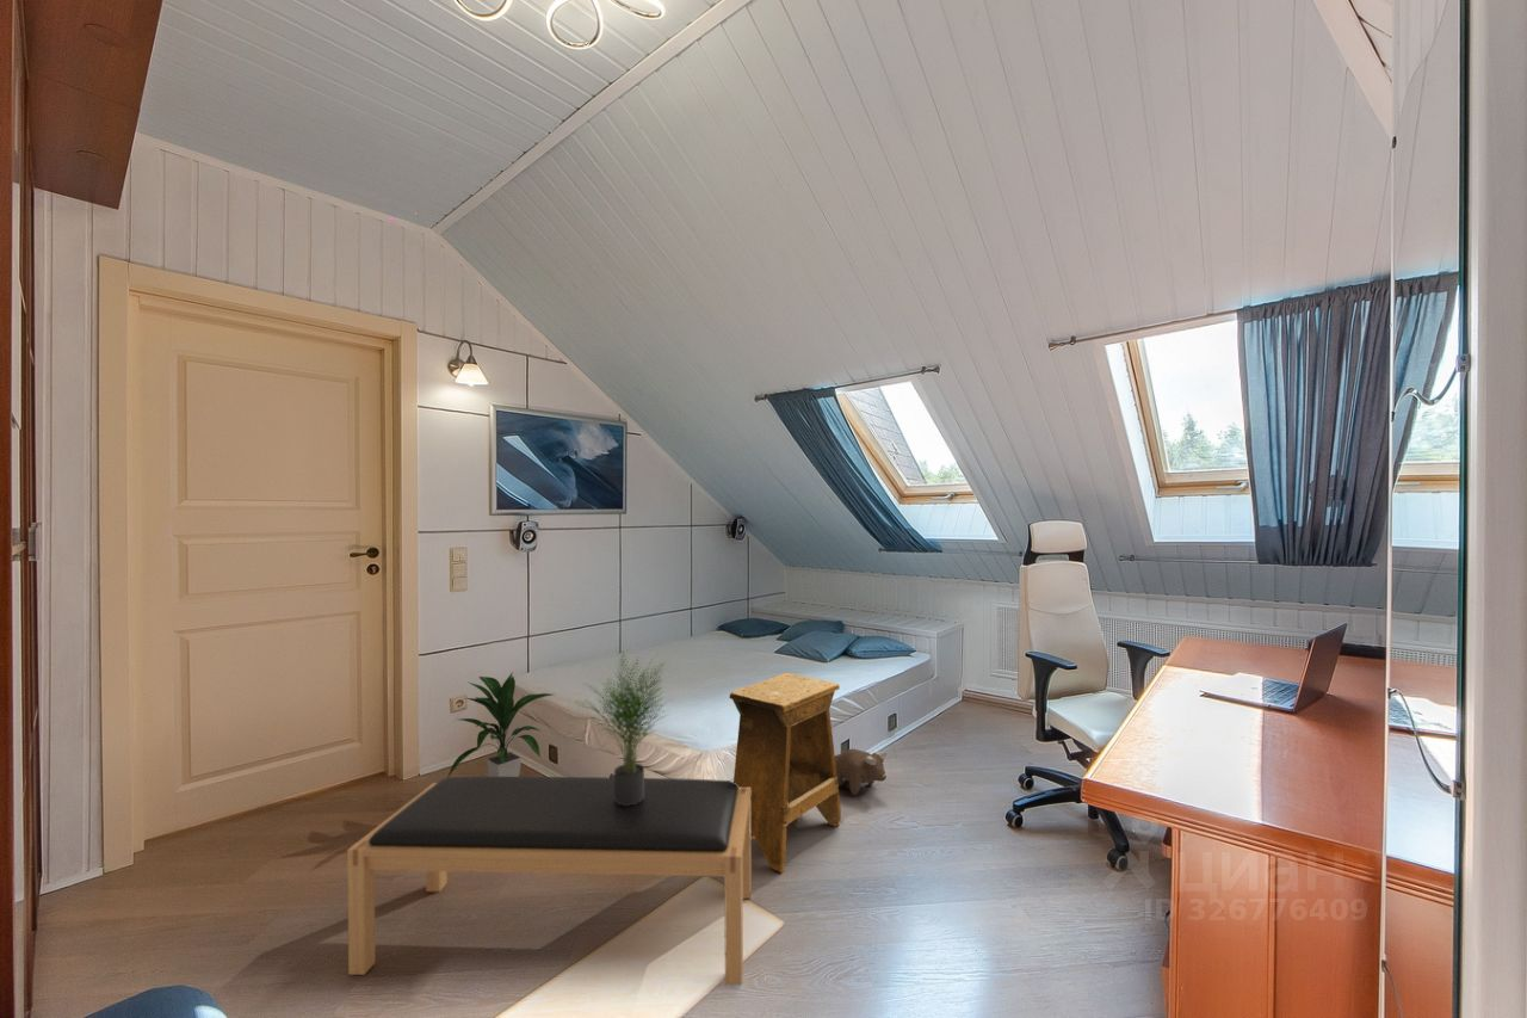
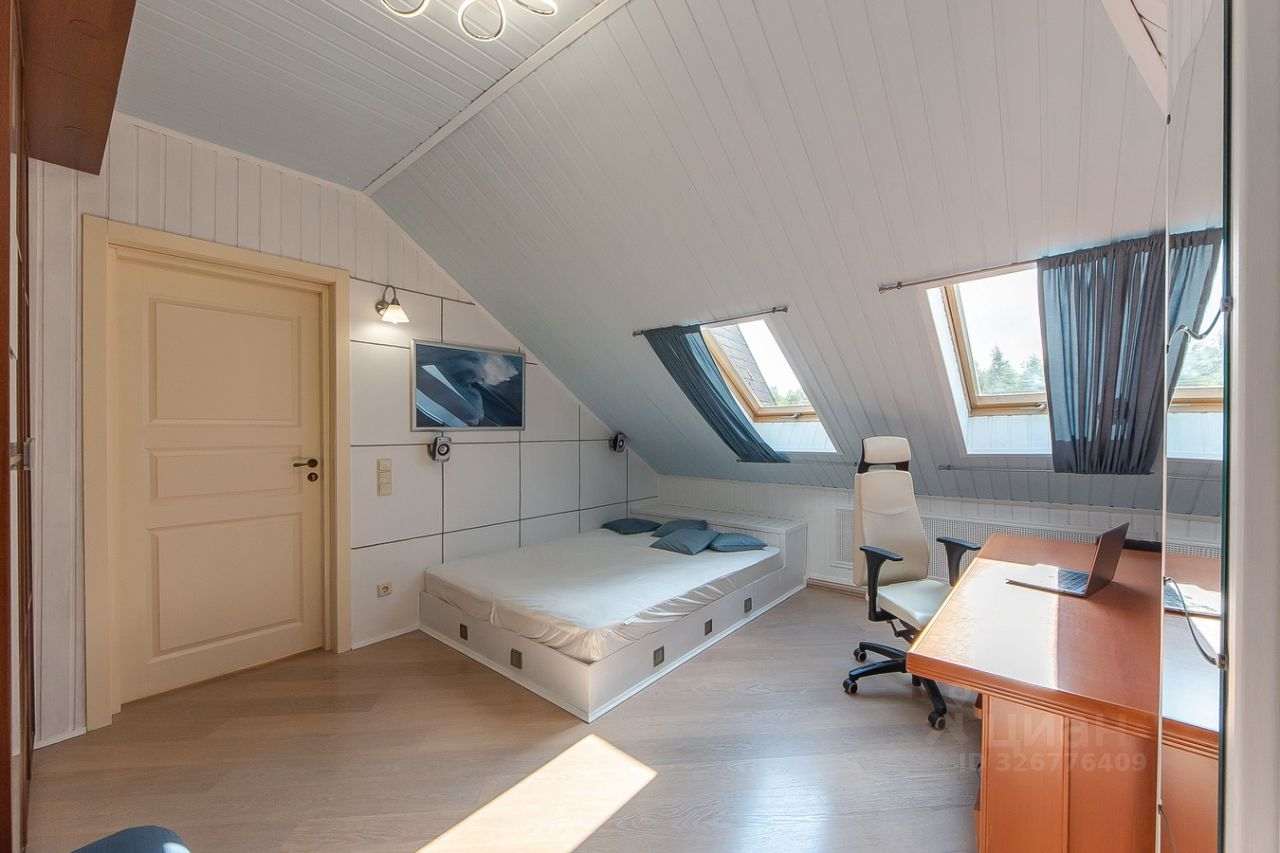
- bench (569, 864)
- stool (786, 761)
- potted plant (620, 724)
- indoor plant (499, 730)
- plush toy (859, 769)
